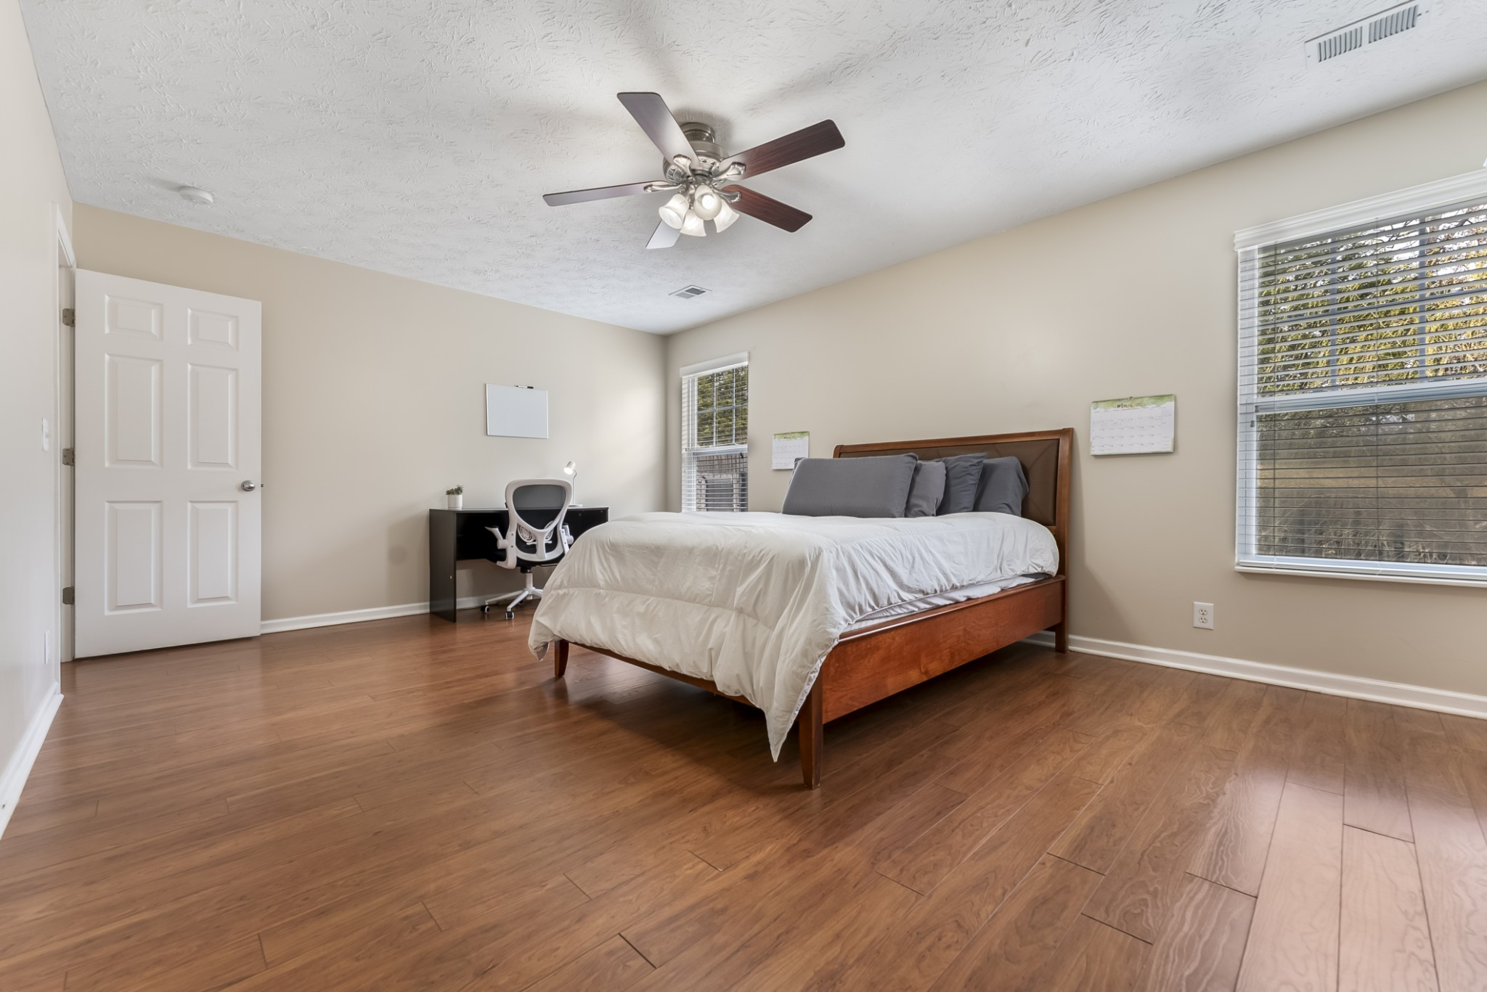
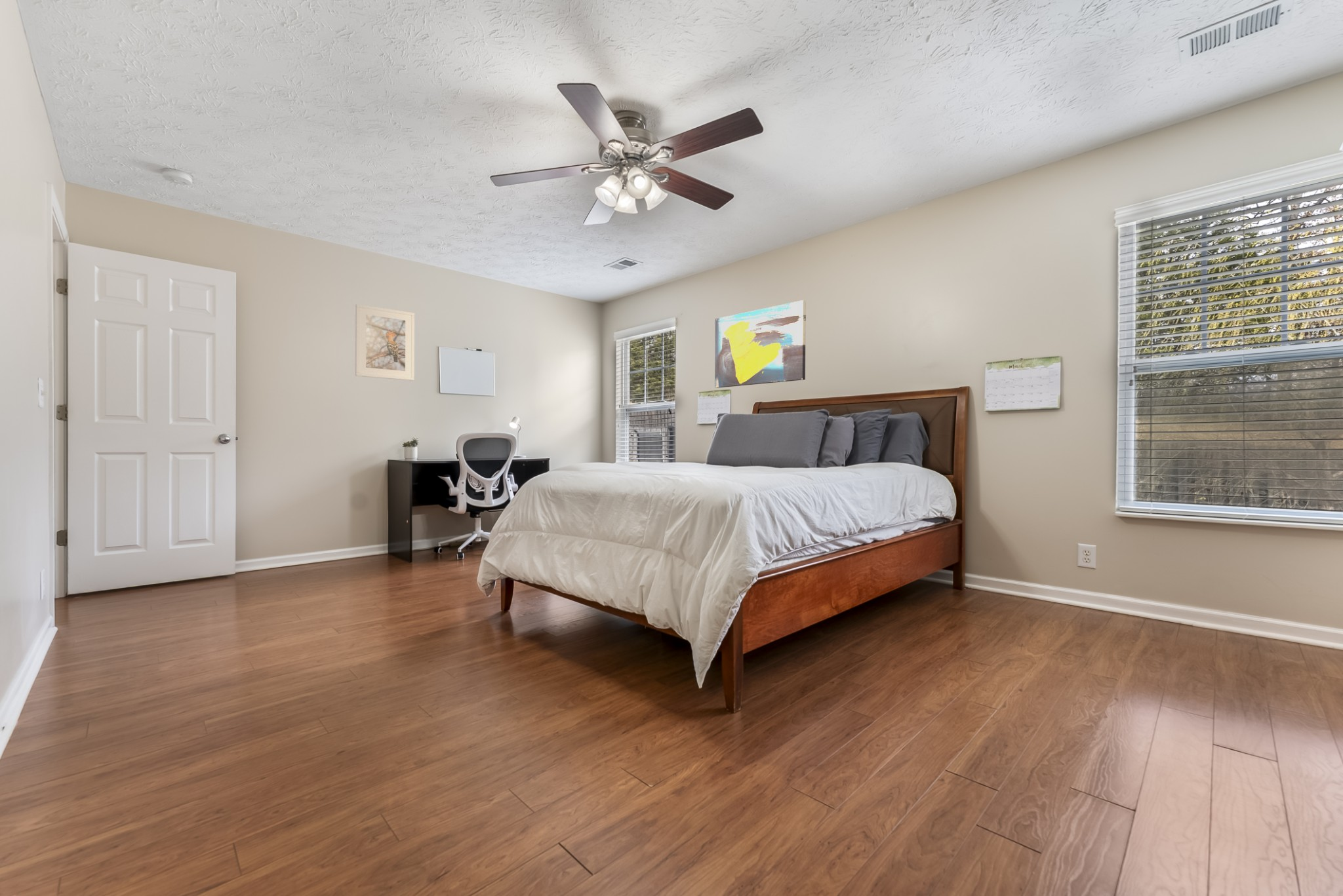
+ wall art (757, 347)
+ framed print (386, 343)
